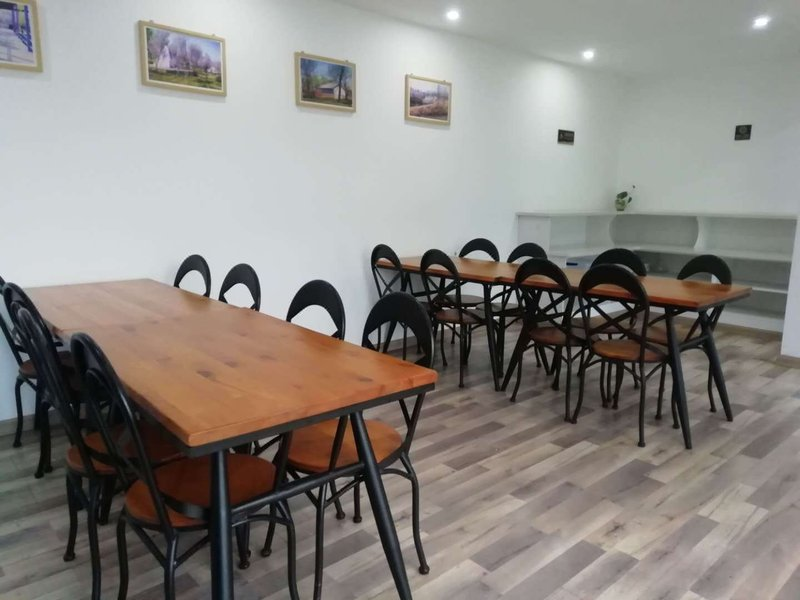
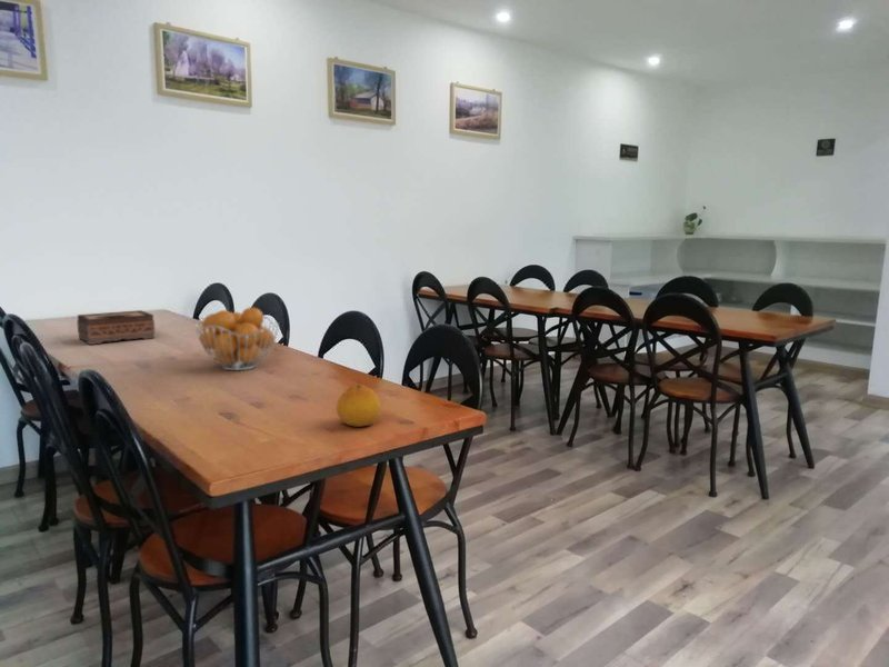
+ tissue box (116, 326)
+ fruit (358, 404)
+ fruit basket (238, 337)
